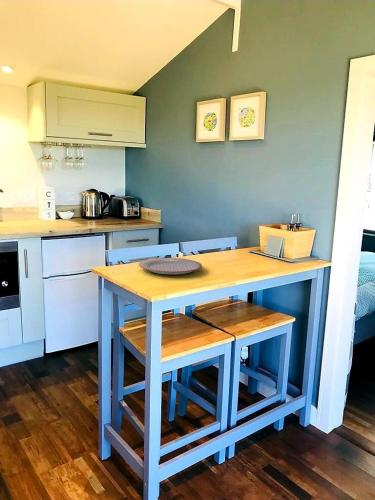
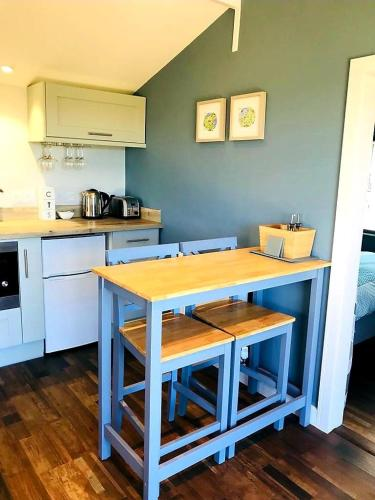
- plate (170, 266)
